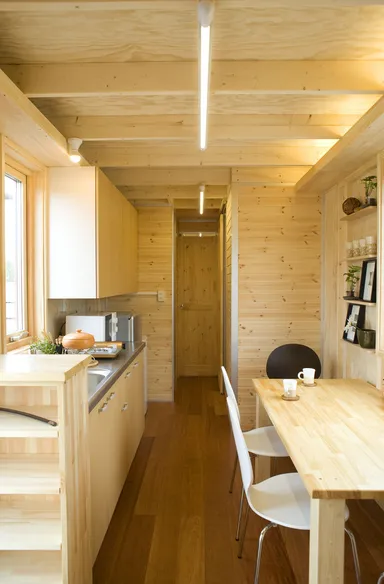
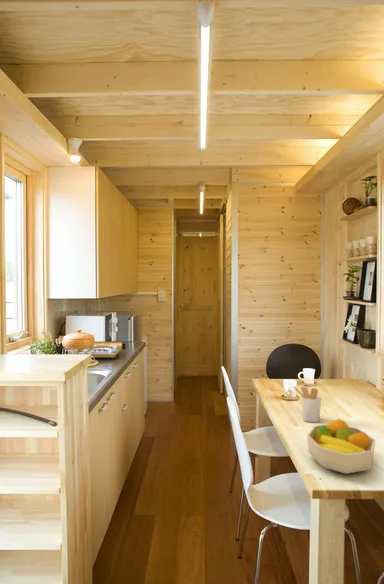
+ utensil holder (306, 402)
+ fruit bowl (340, 443)
